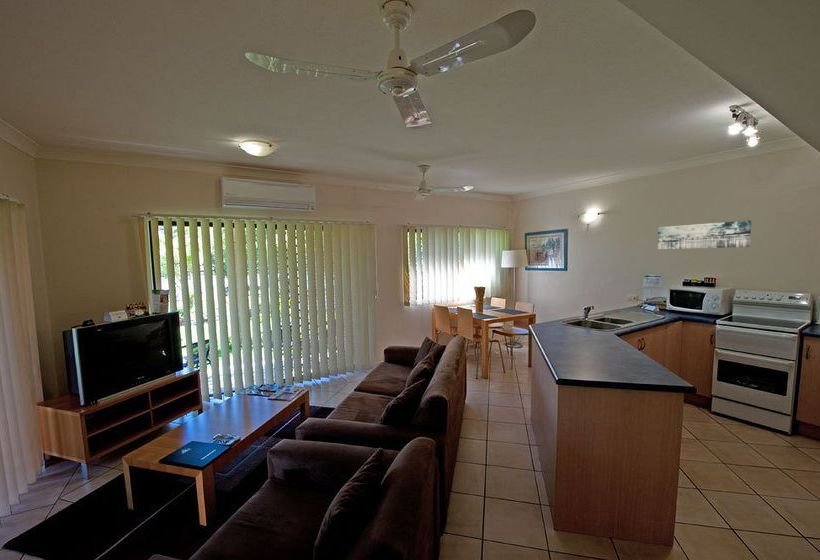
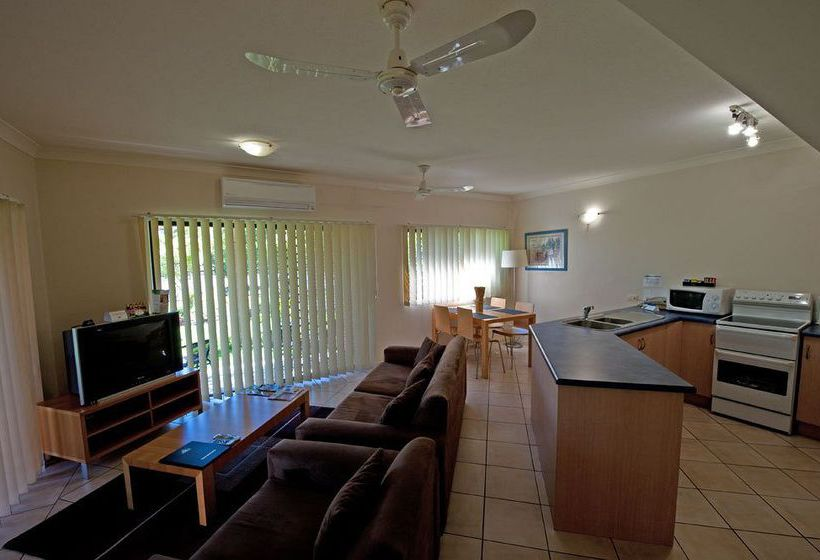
- wall art (700, 236)
